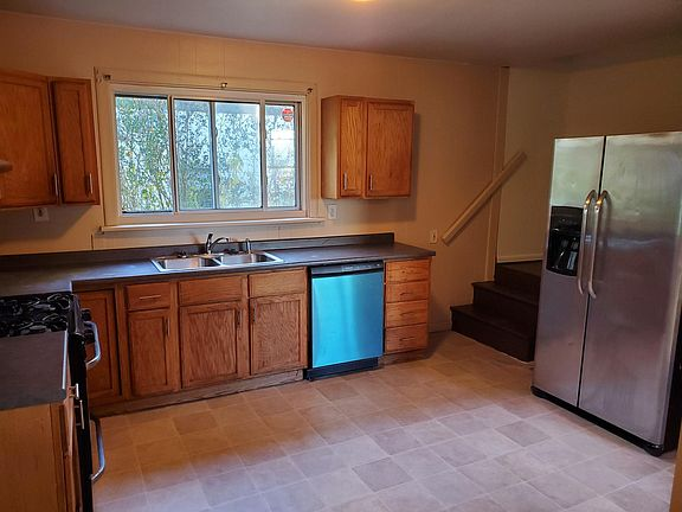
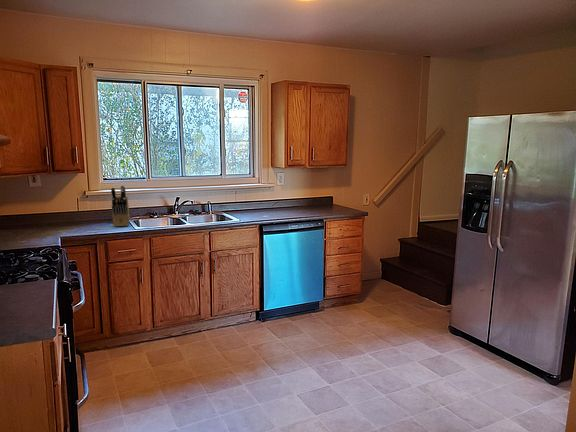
+ knife block (120, 204)
